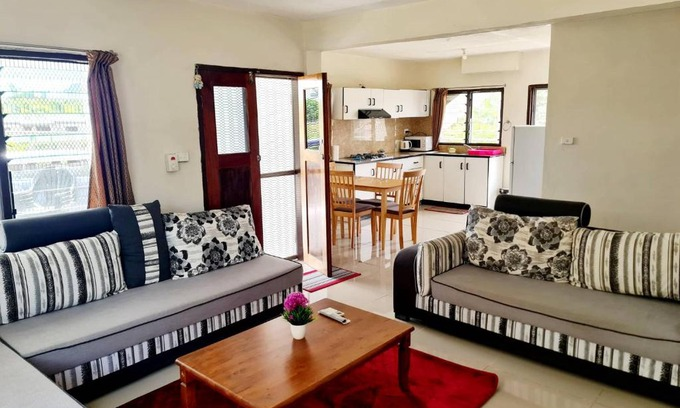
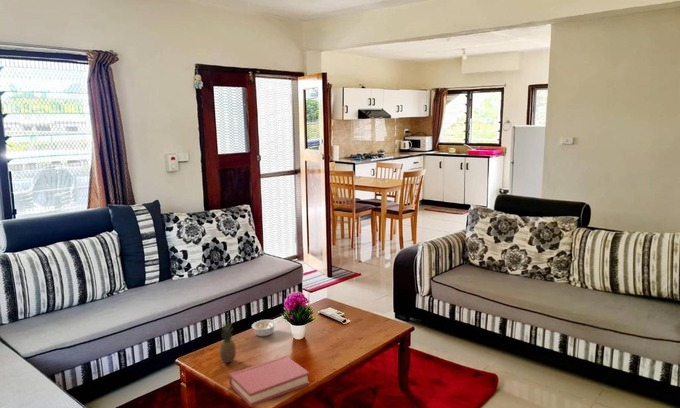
+ hardback book (269, 378)
+ fruit (227, 341)
+ legume (265, 327)
